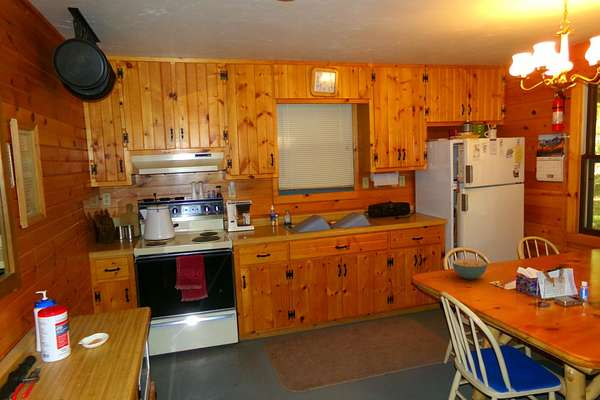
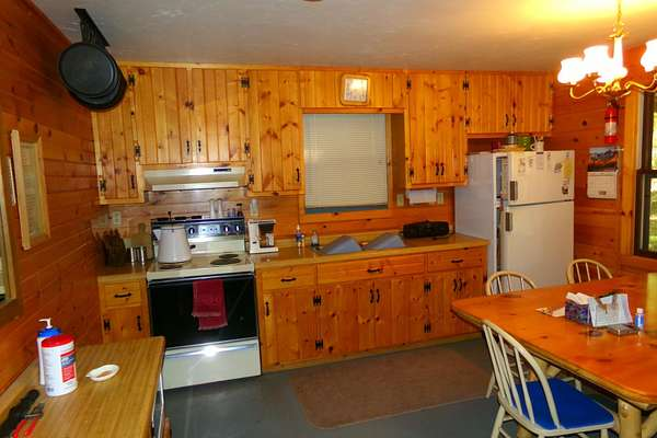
- cereal bowl (469, 270)
